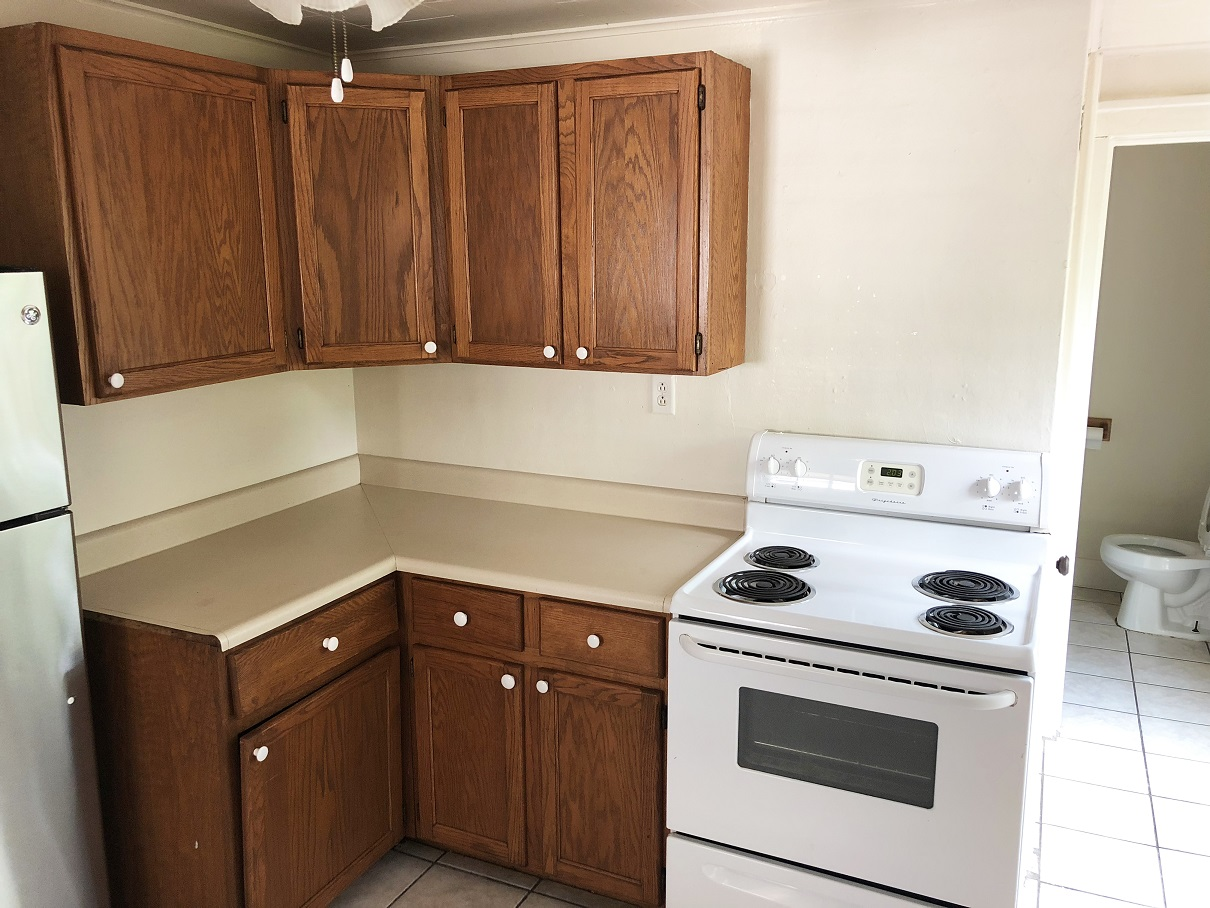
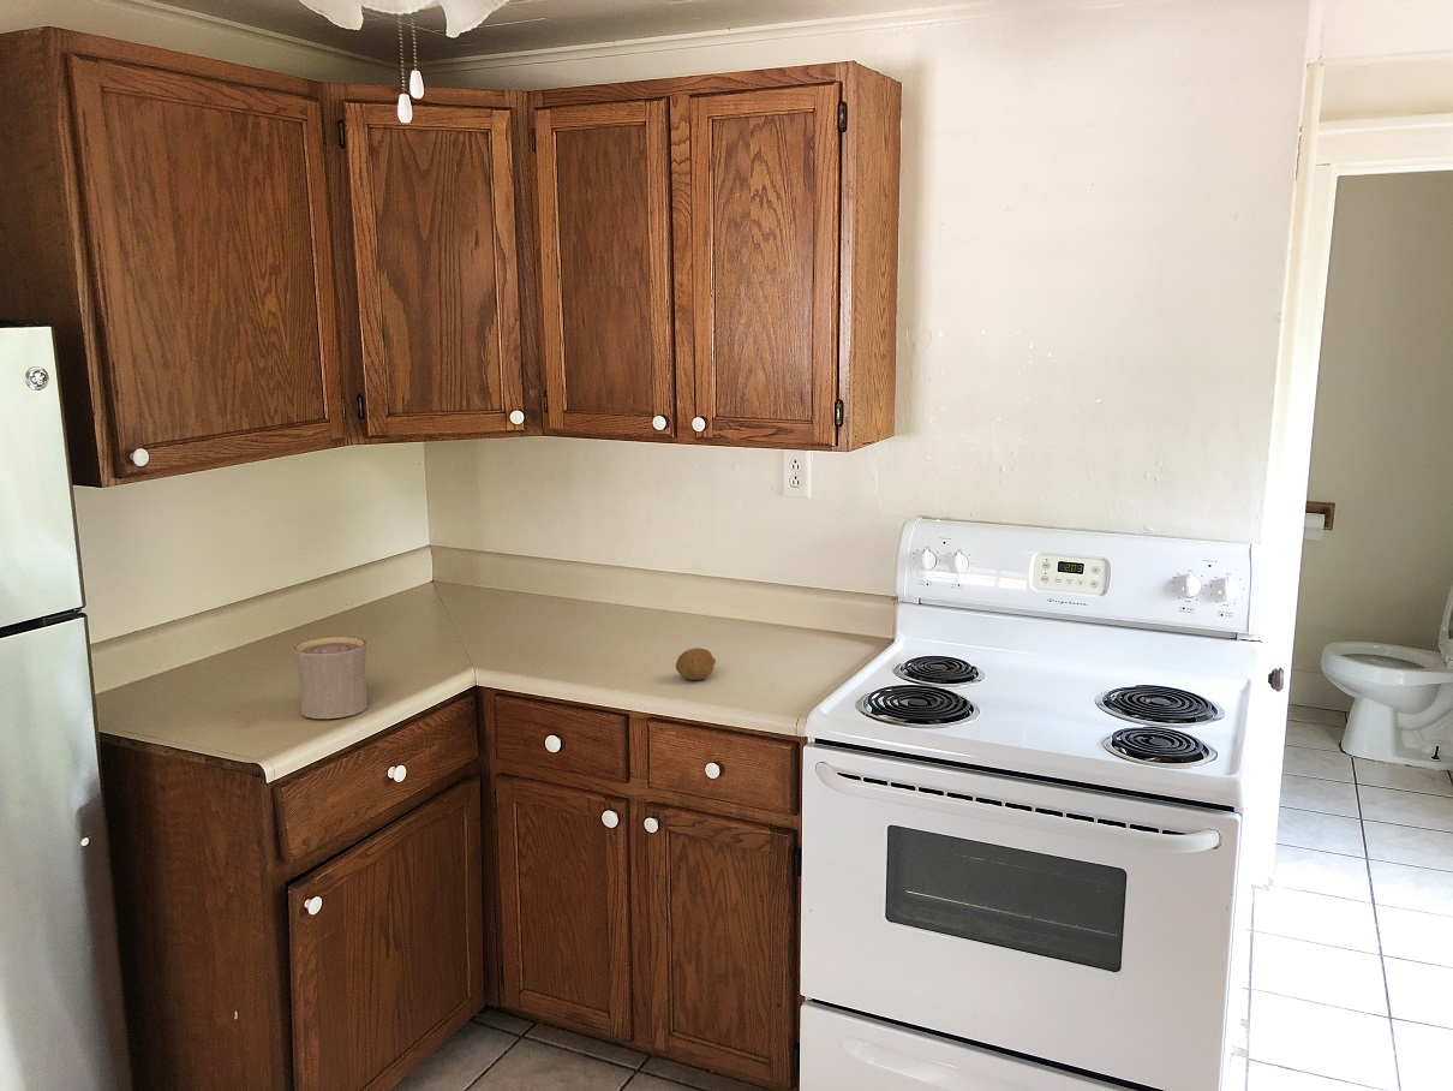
+ fruit (695, 663)
+ cup (331, 676)
